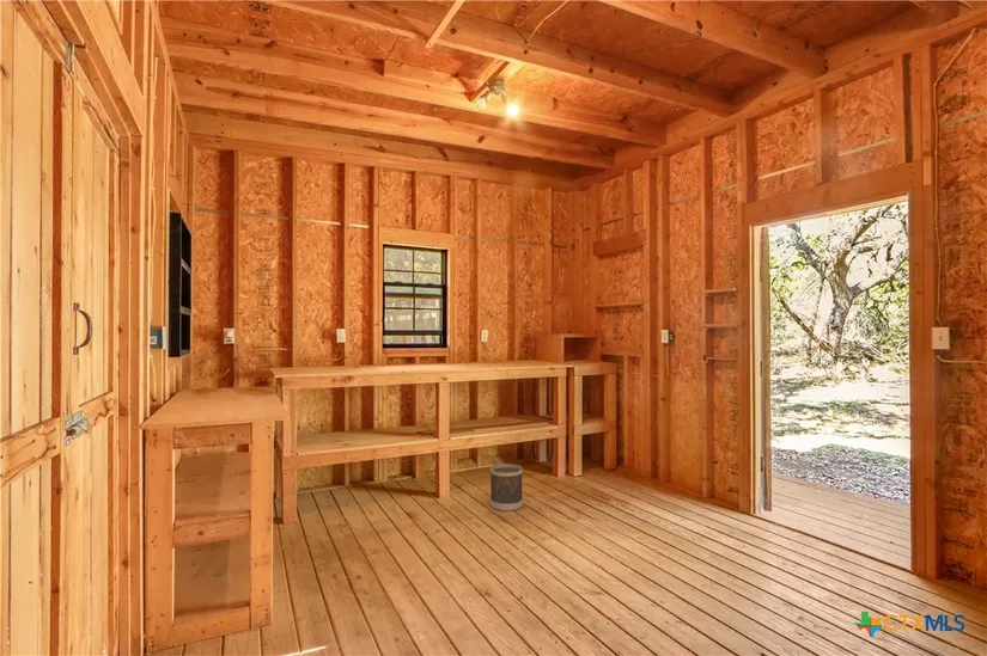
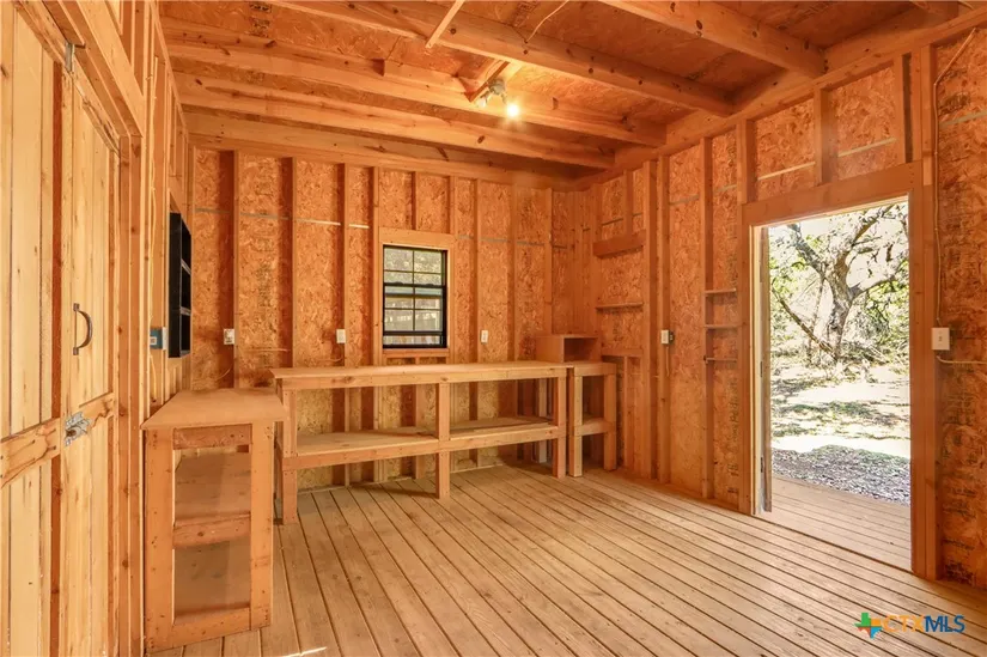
- wastebasket (506, 486)
